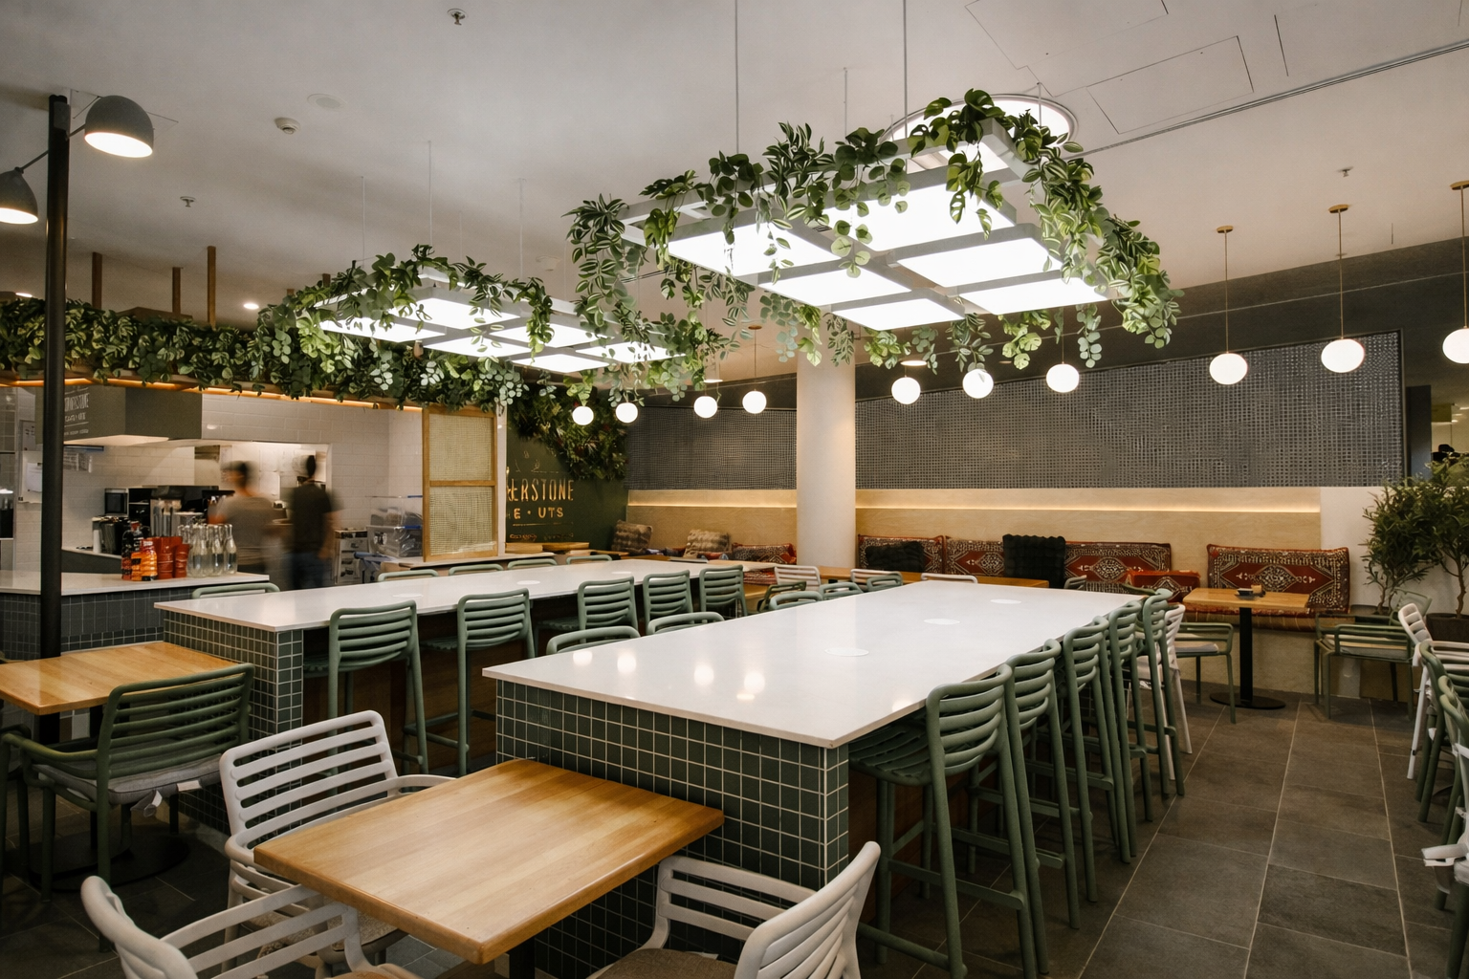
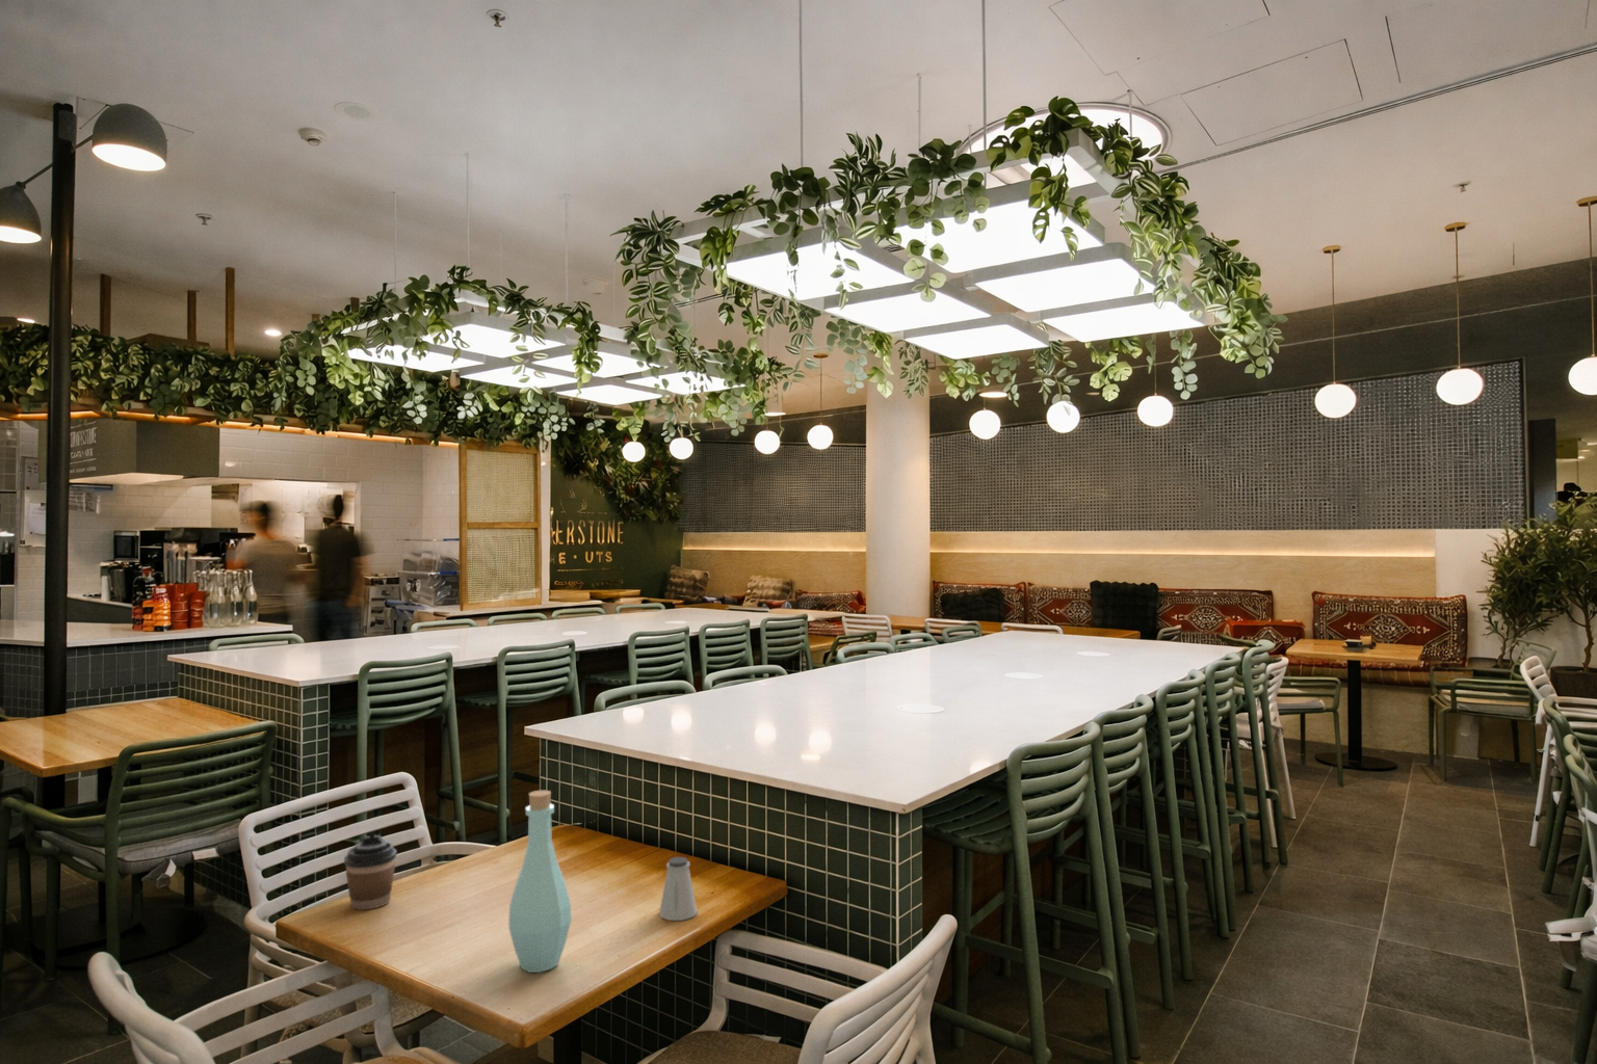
+ saltshaker (677, 886)
+ coffee cup (371, 870)
+ bottle (539, 878)
